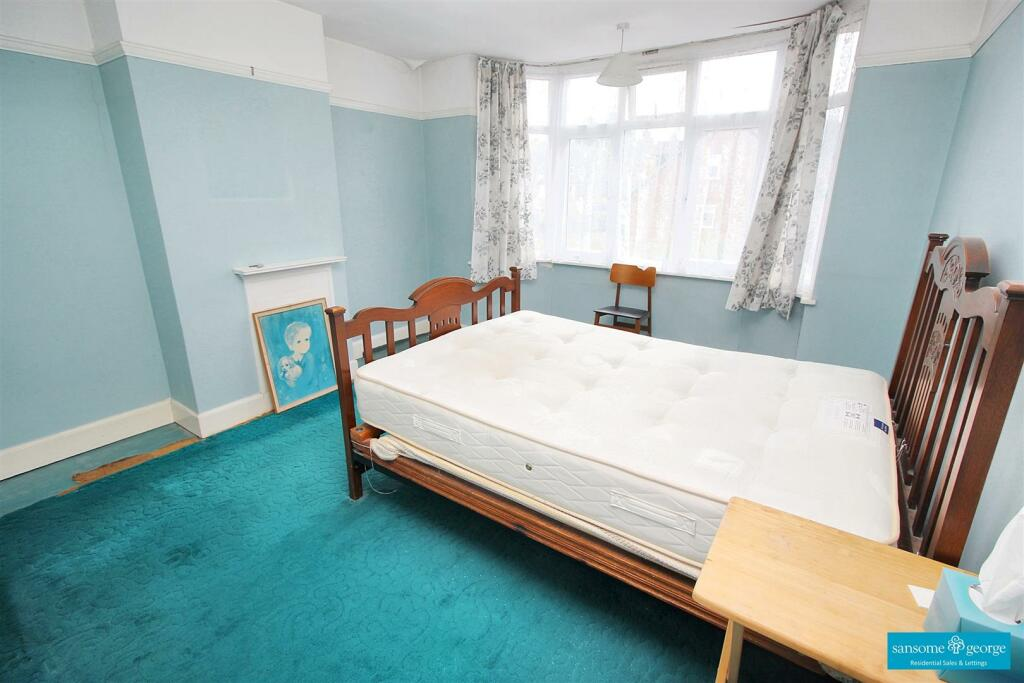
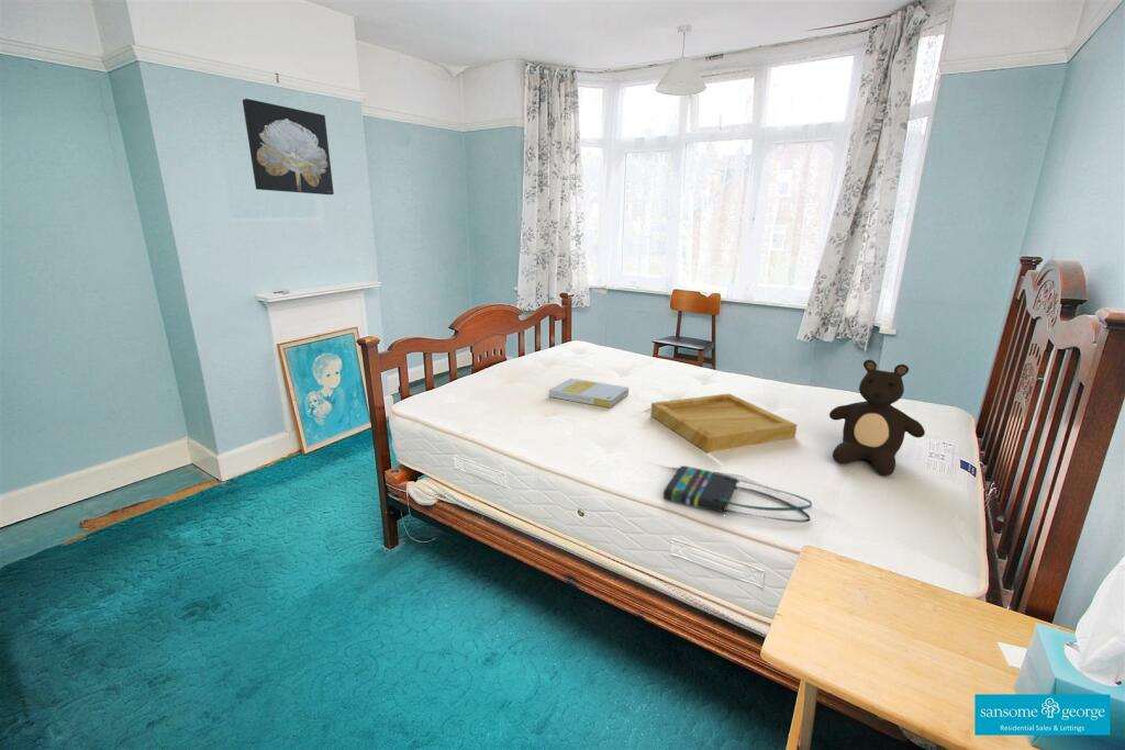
+ wall art (291, 150)
+ teddy bear (875, 414)
+ tray (719, 419)
+ handbag (733, 491)
+ book (589, 392)
